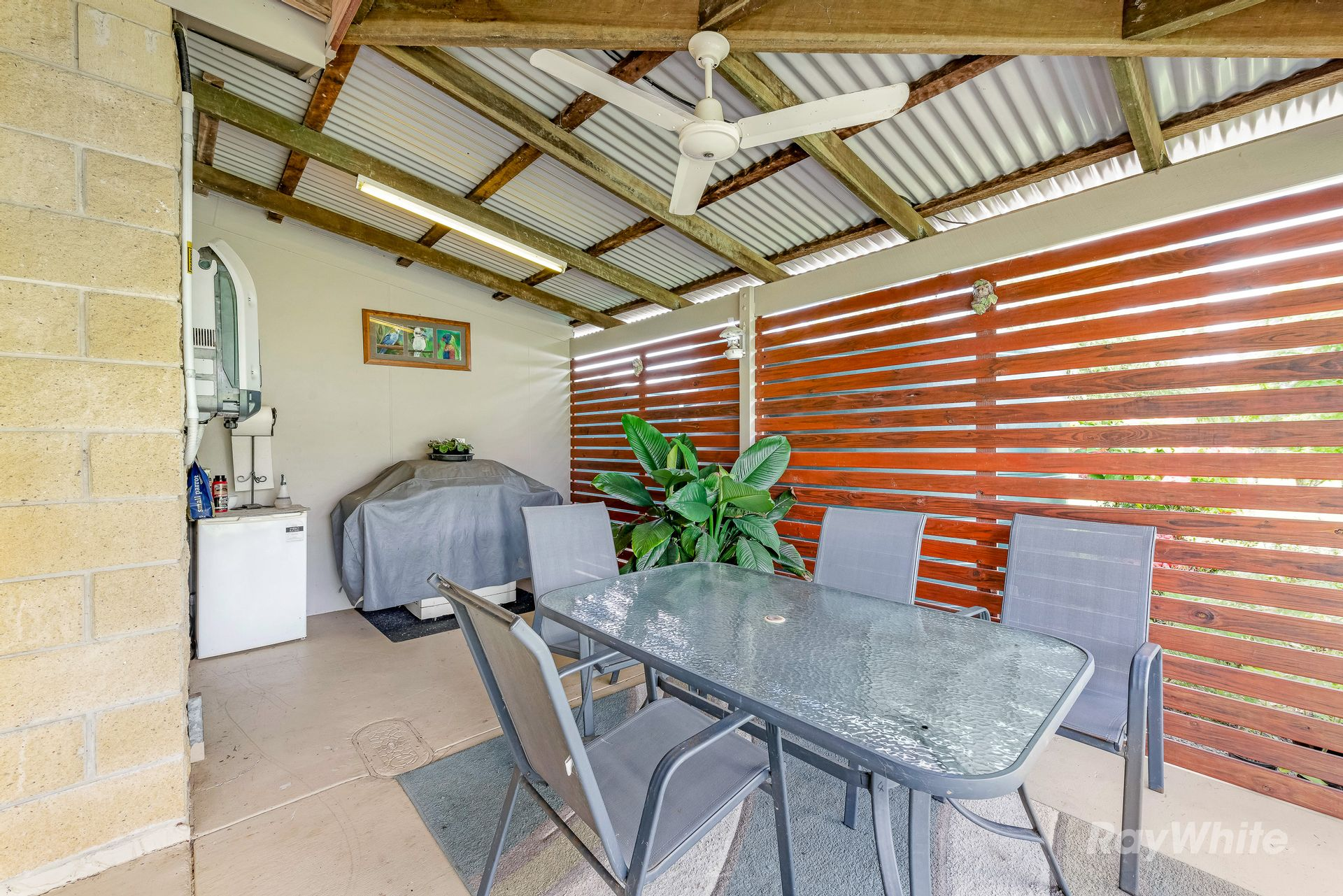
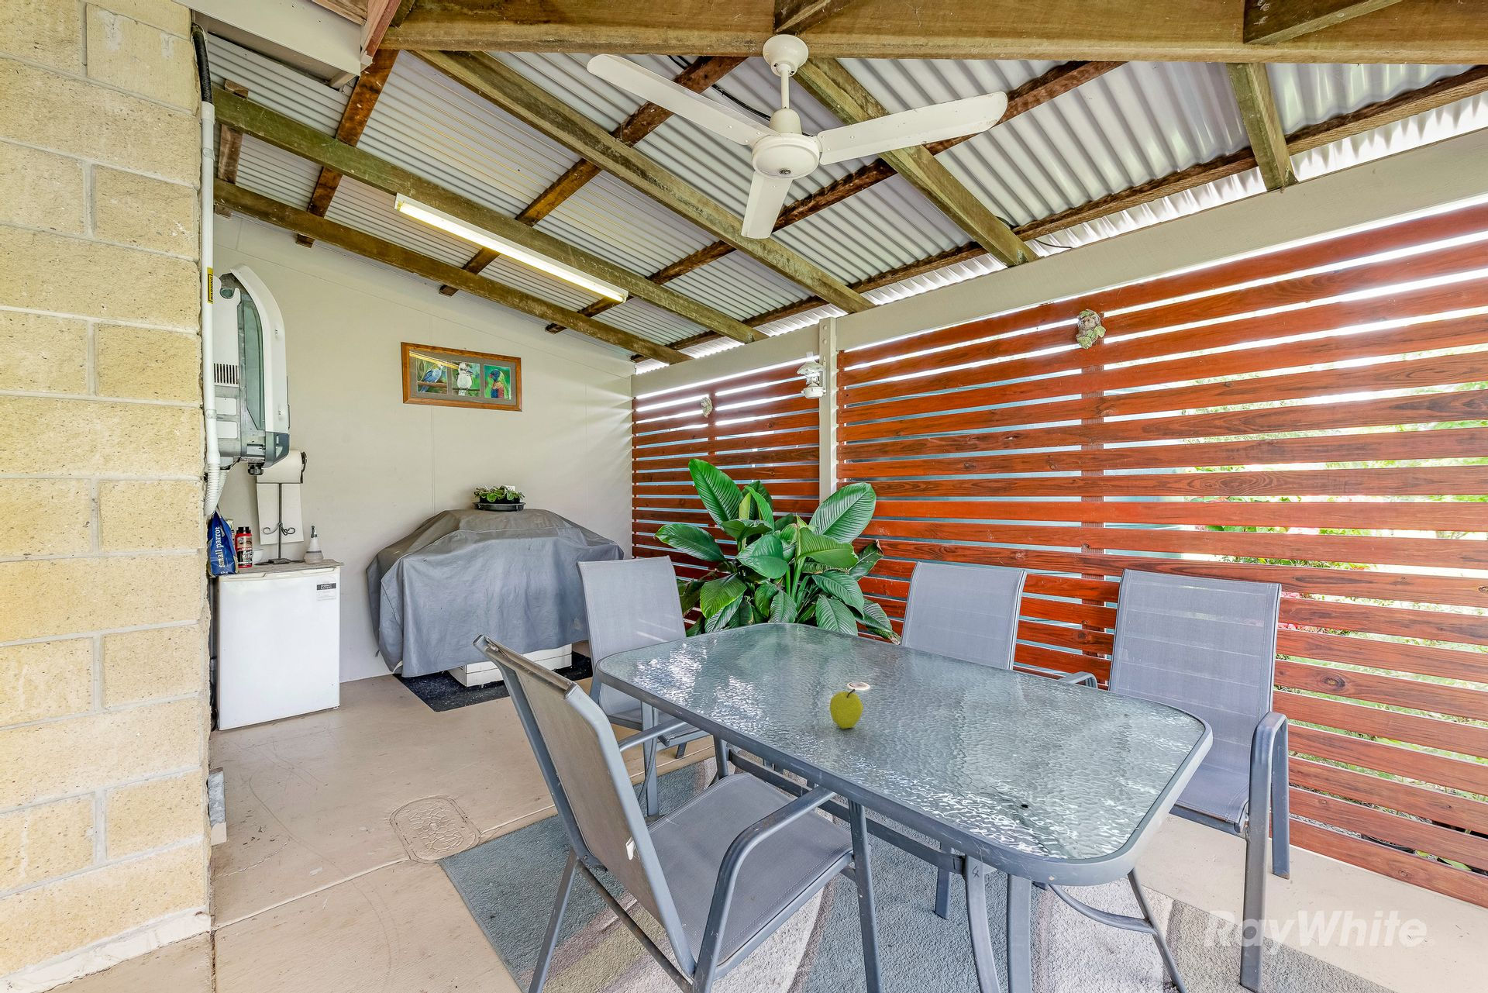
+ fruit (845, 706)
